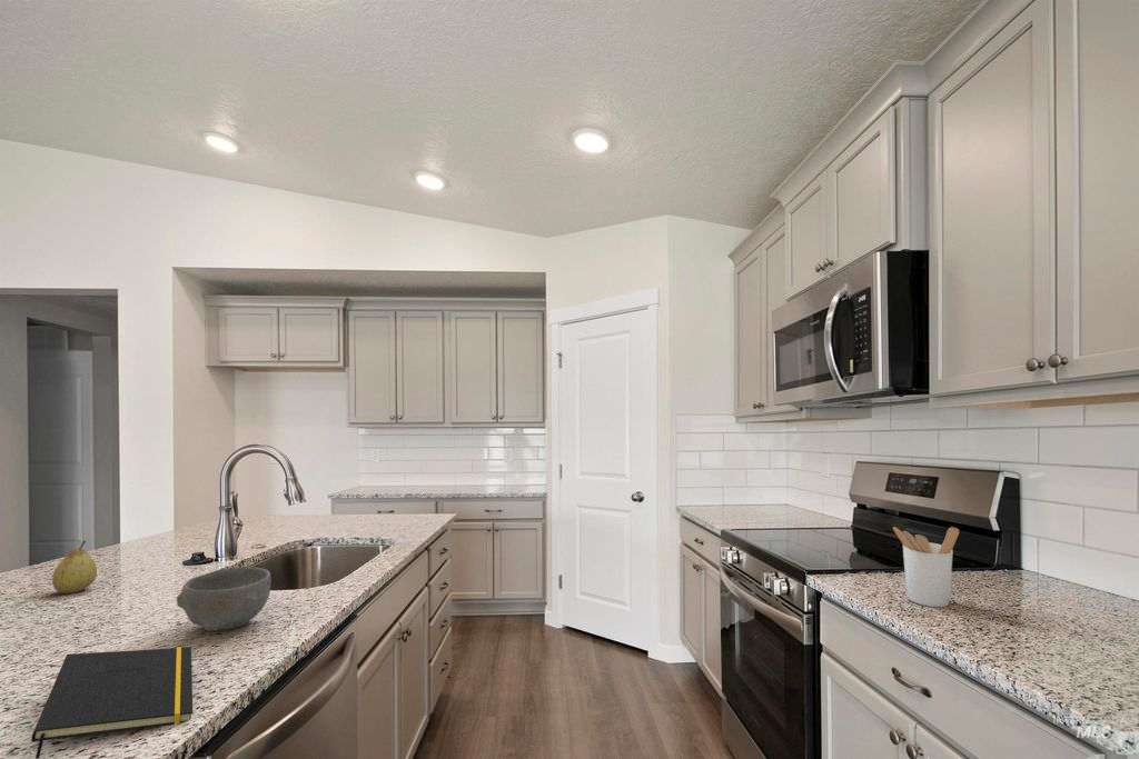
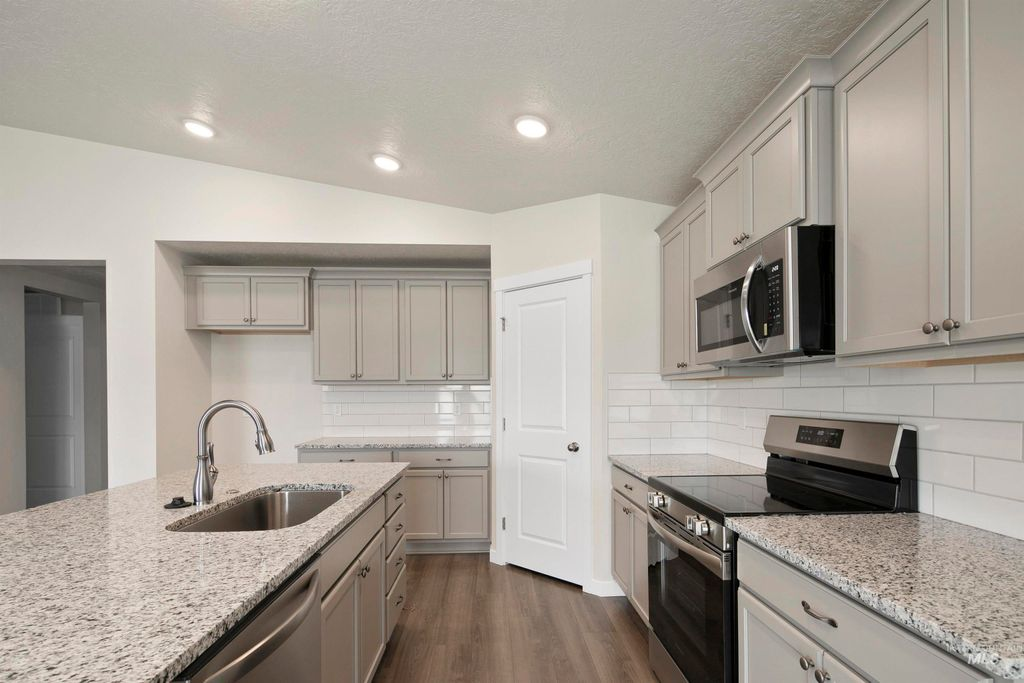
- utensil holder (922, 562)
- notepad (125, 686)
- bowl (226, 601)
- fruit (75, 567)
